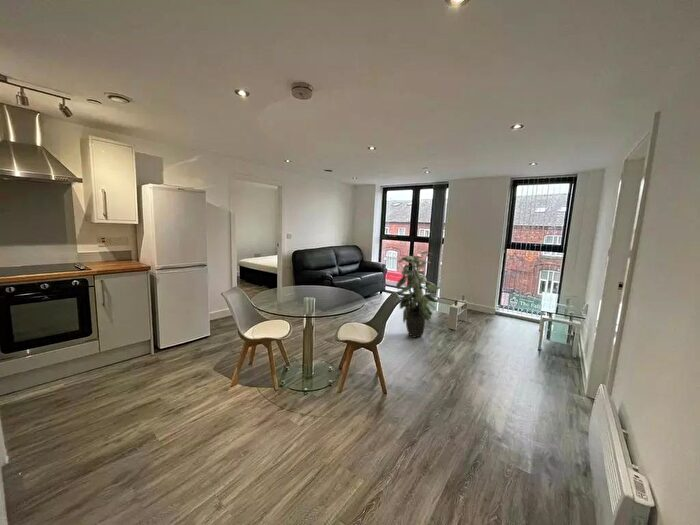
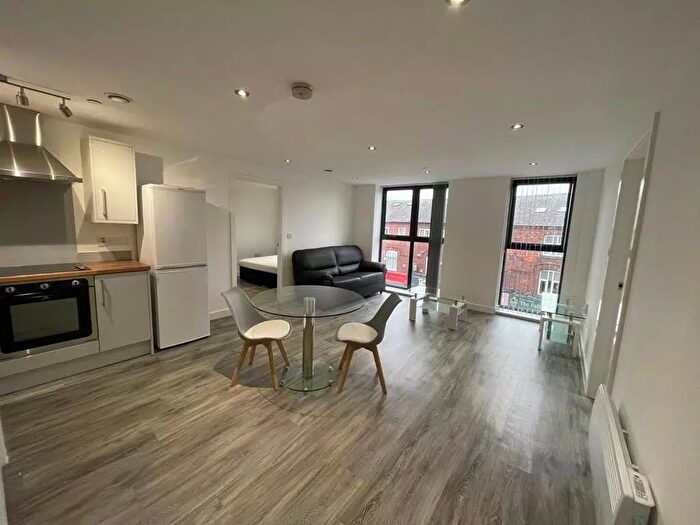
- indoor plant (416, 294)
